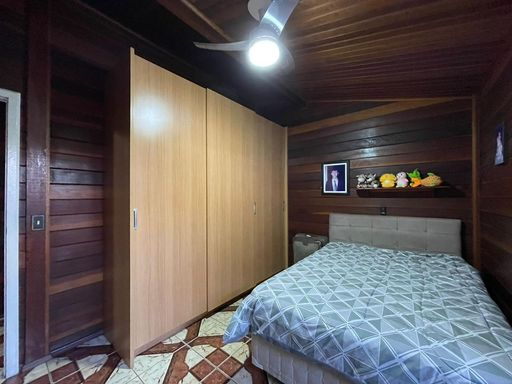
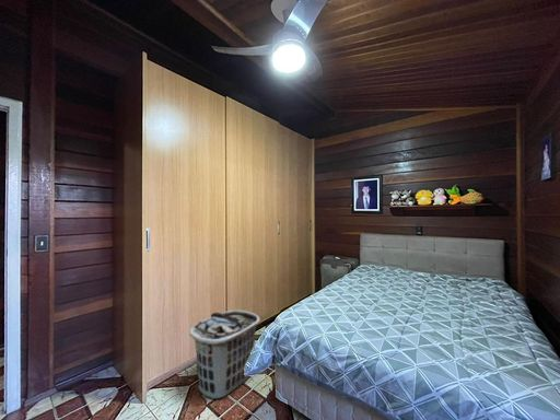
+ clothes hamper (226, 346)
